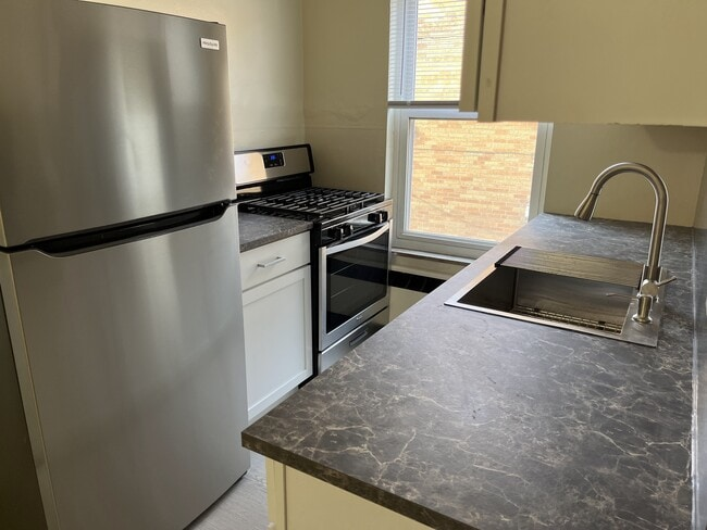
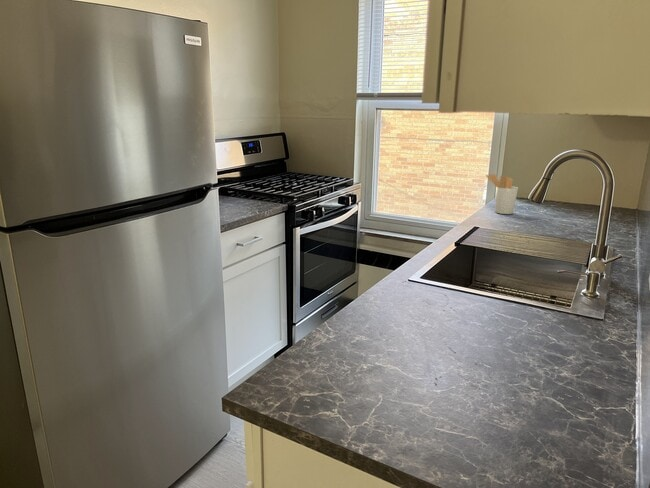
+ utensil holder (500, 192)
